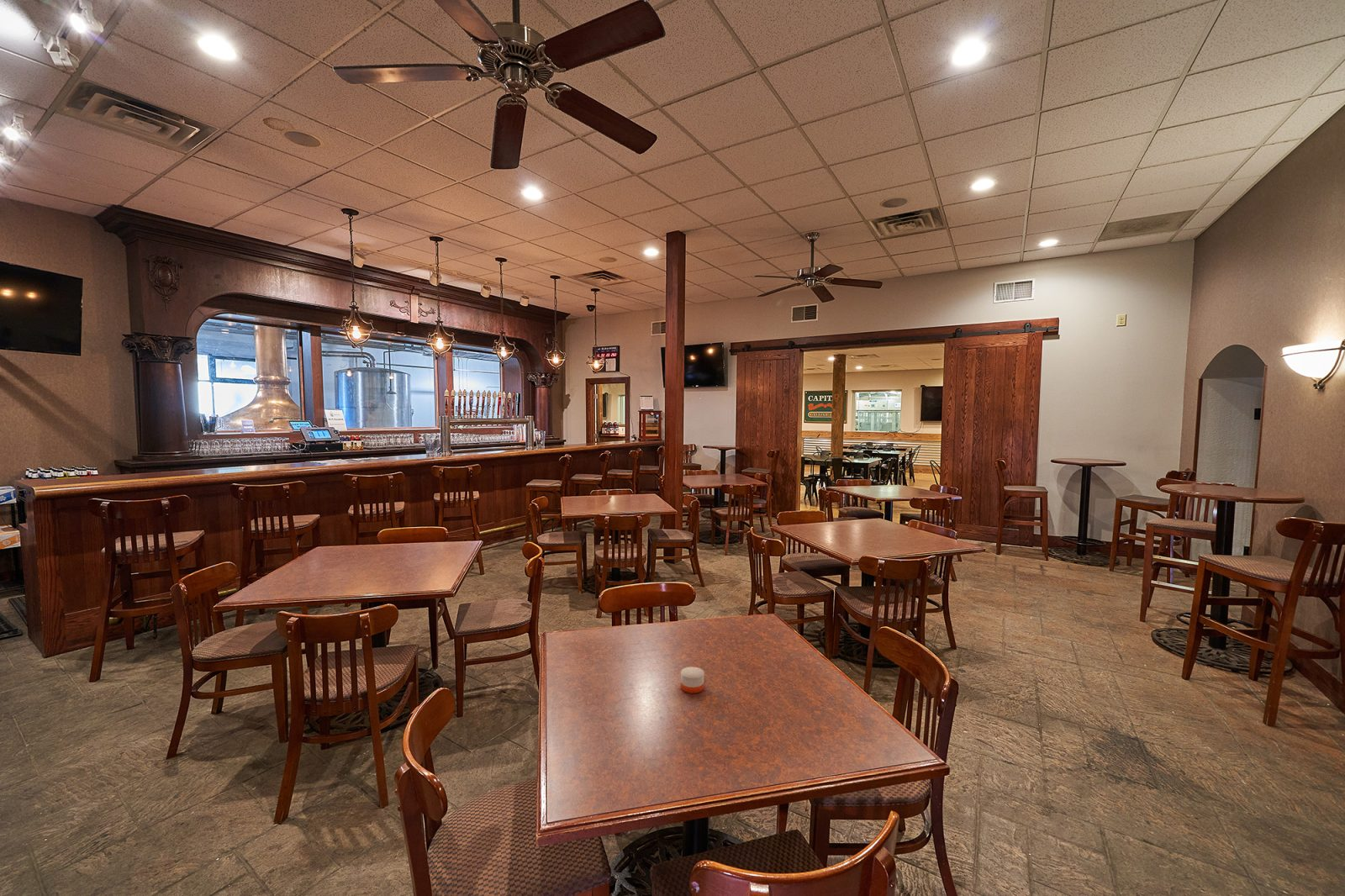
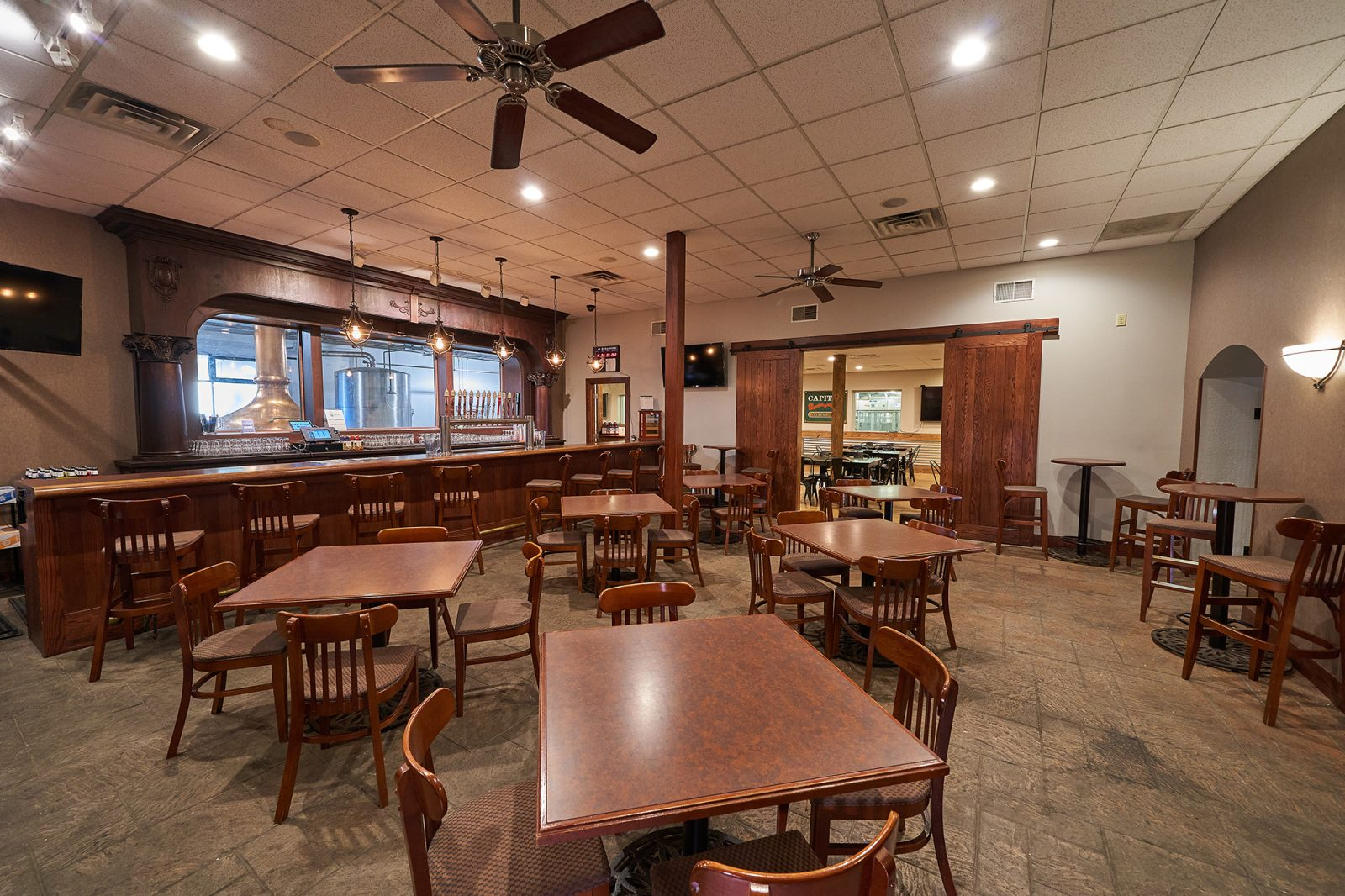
- candle (692, 672)
